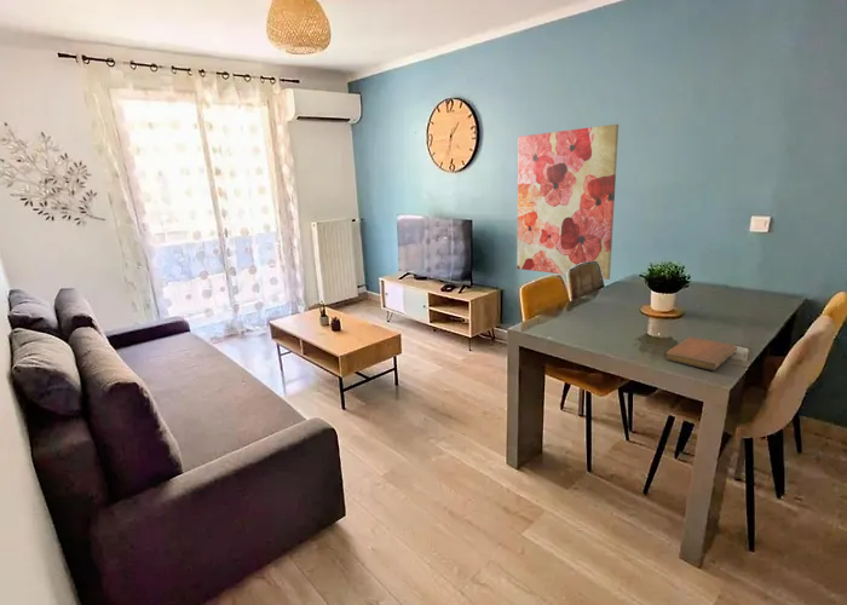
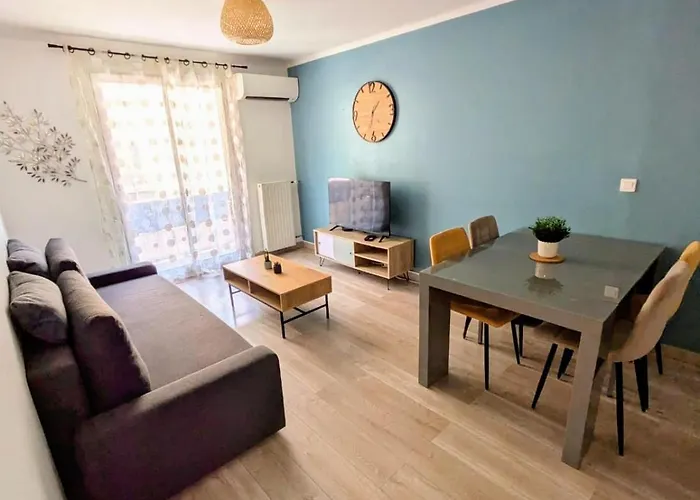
- notebook (701, 352)
- wall art (561, 204)
